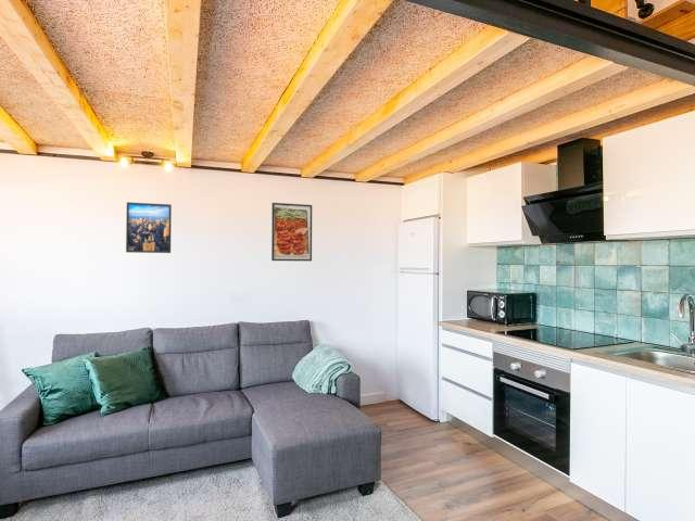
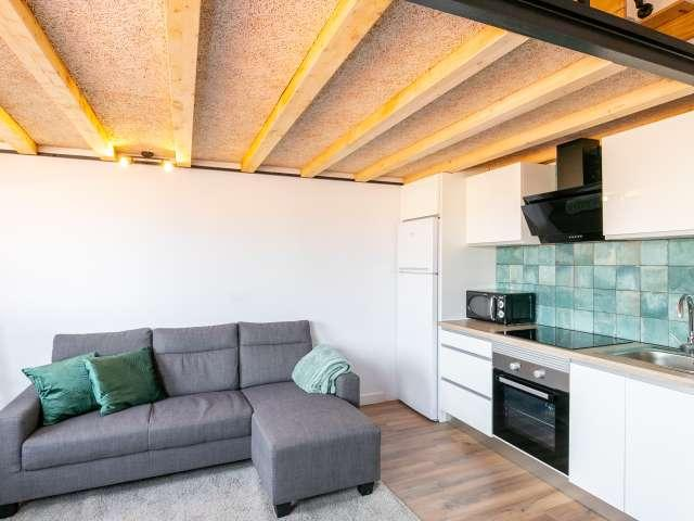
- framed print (149, 228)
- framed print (292, 232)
